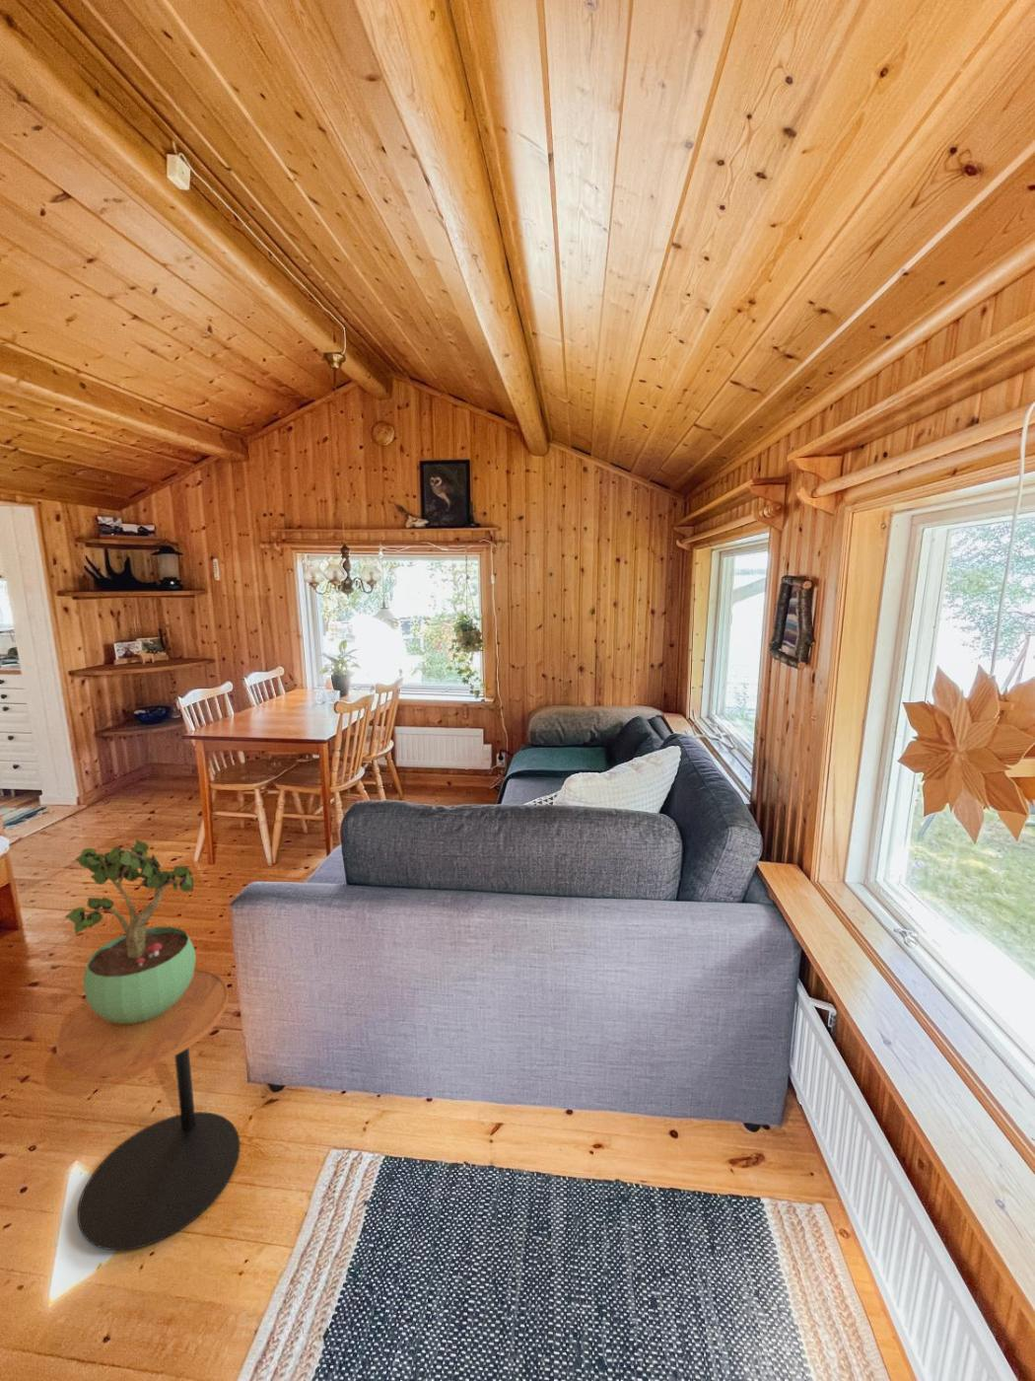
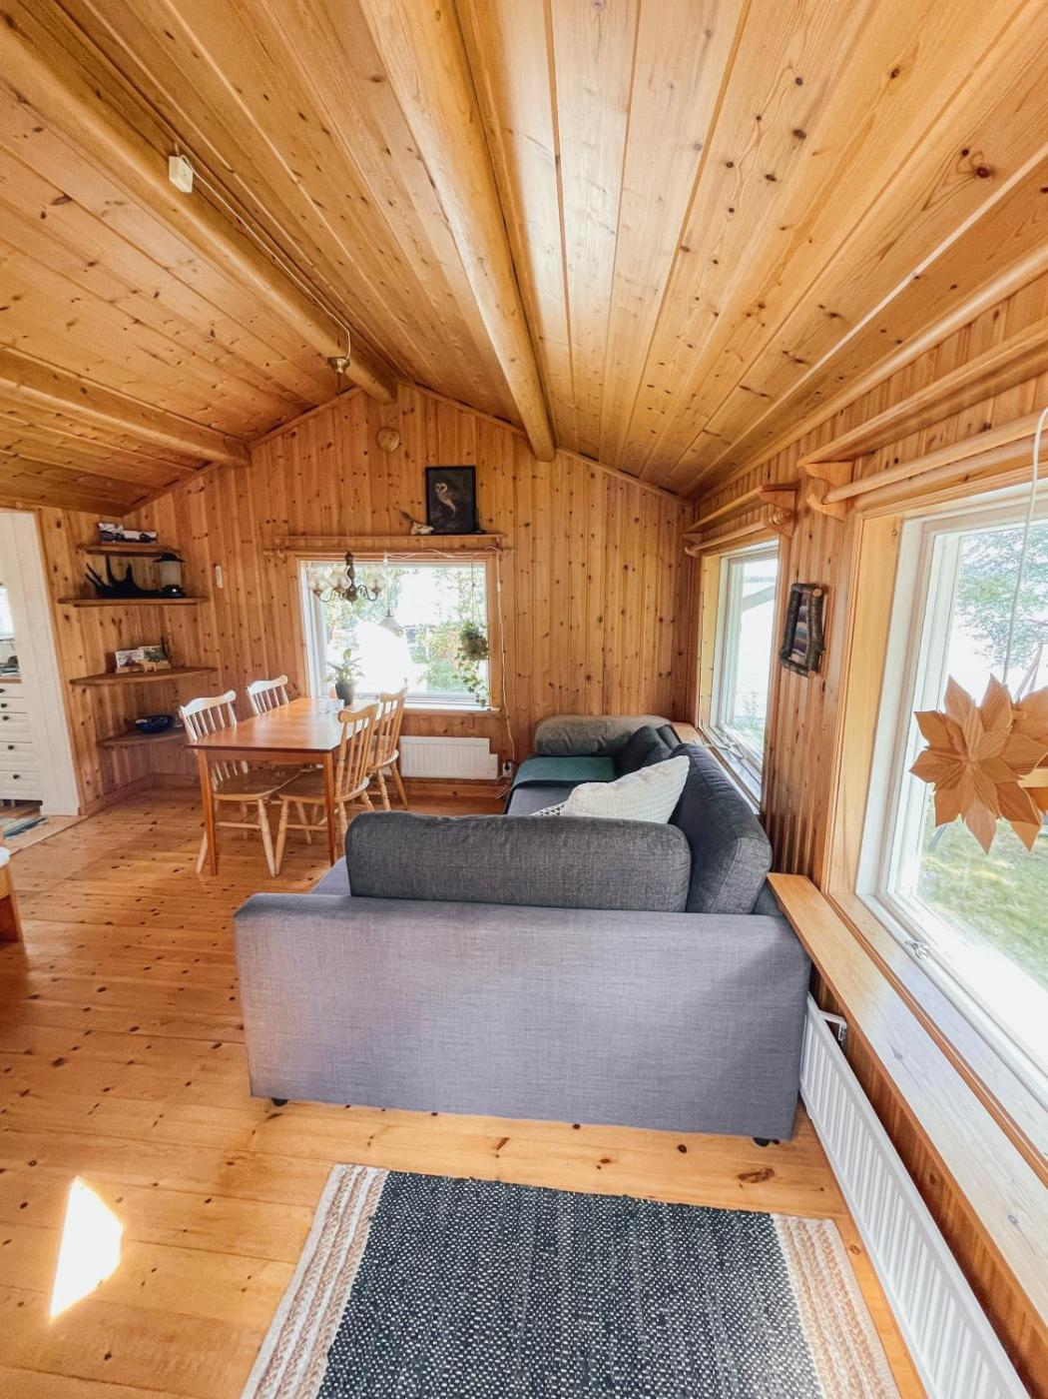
- side table (178, 1095)
- potted plant (142, 924)
